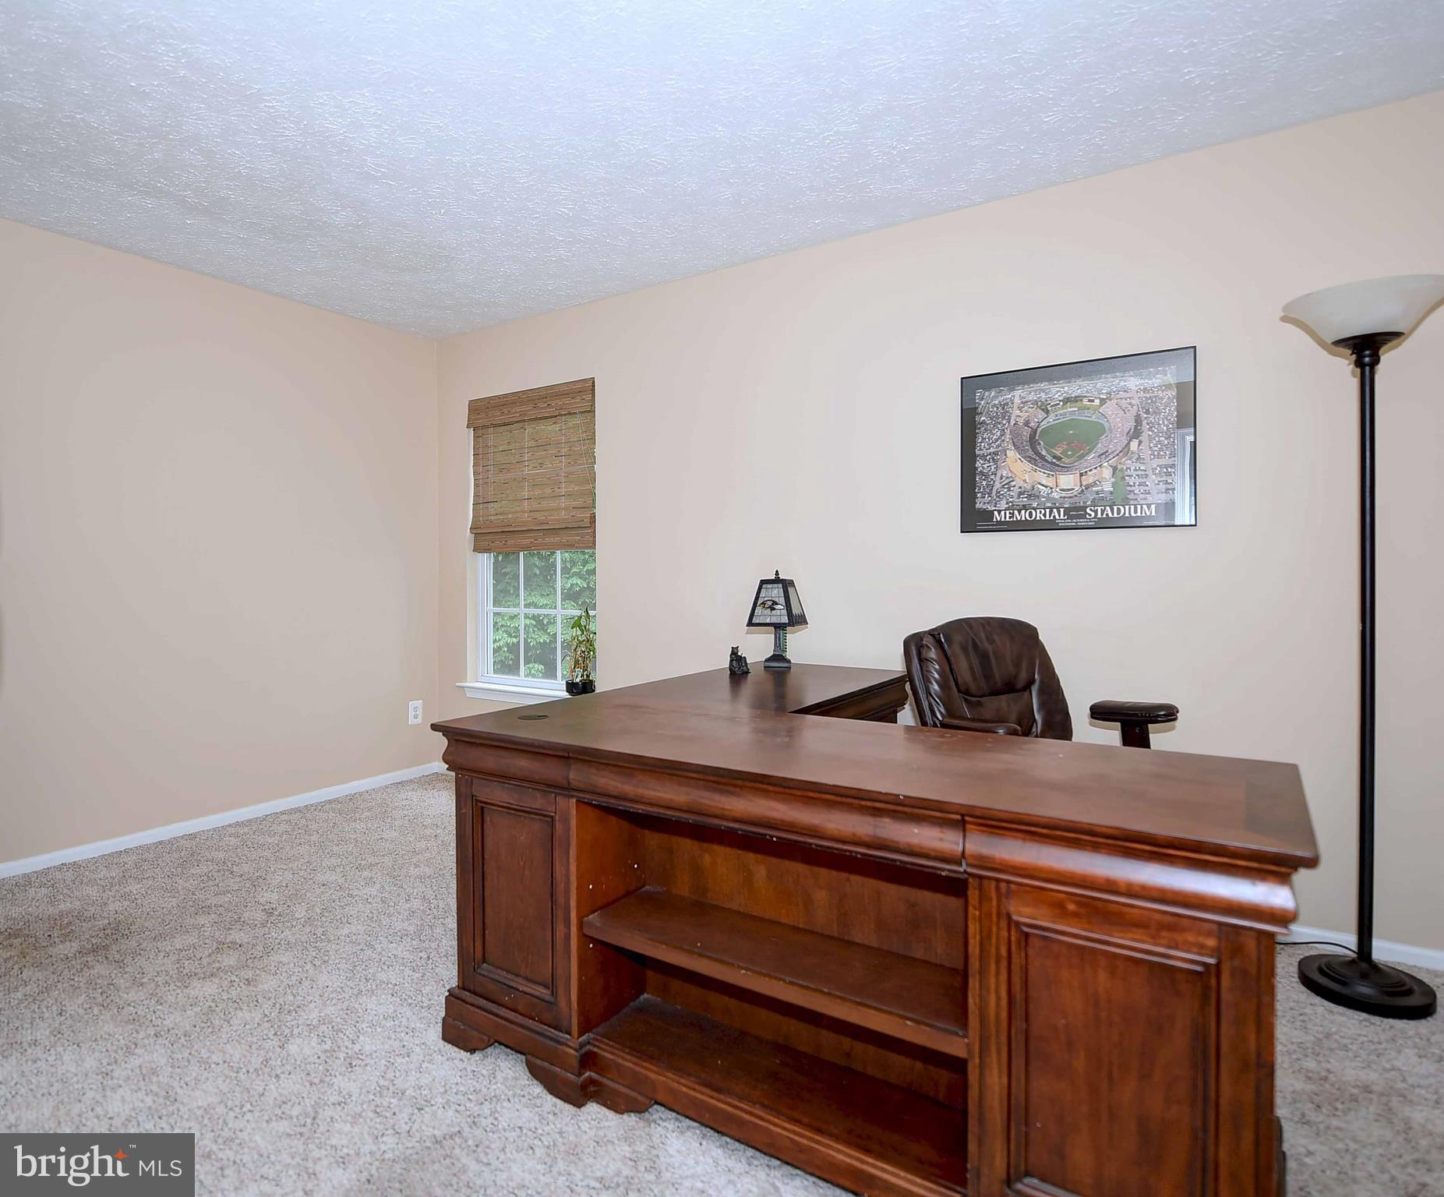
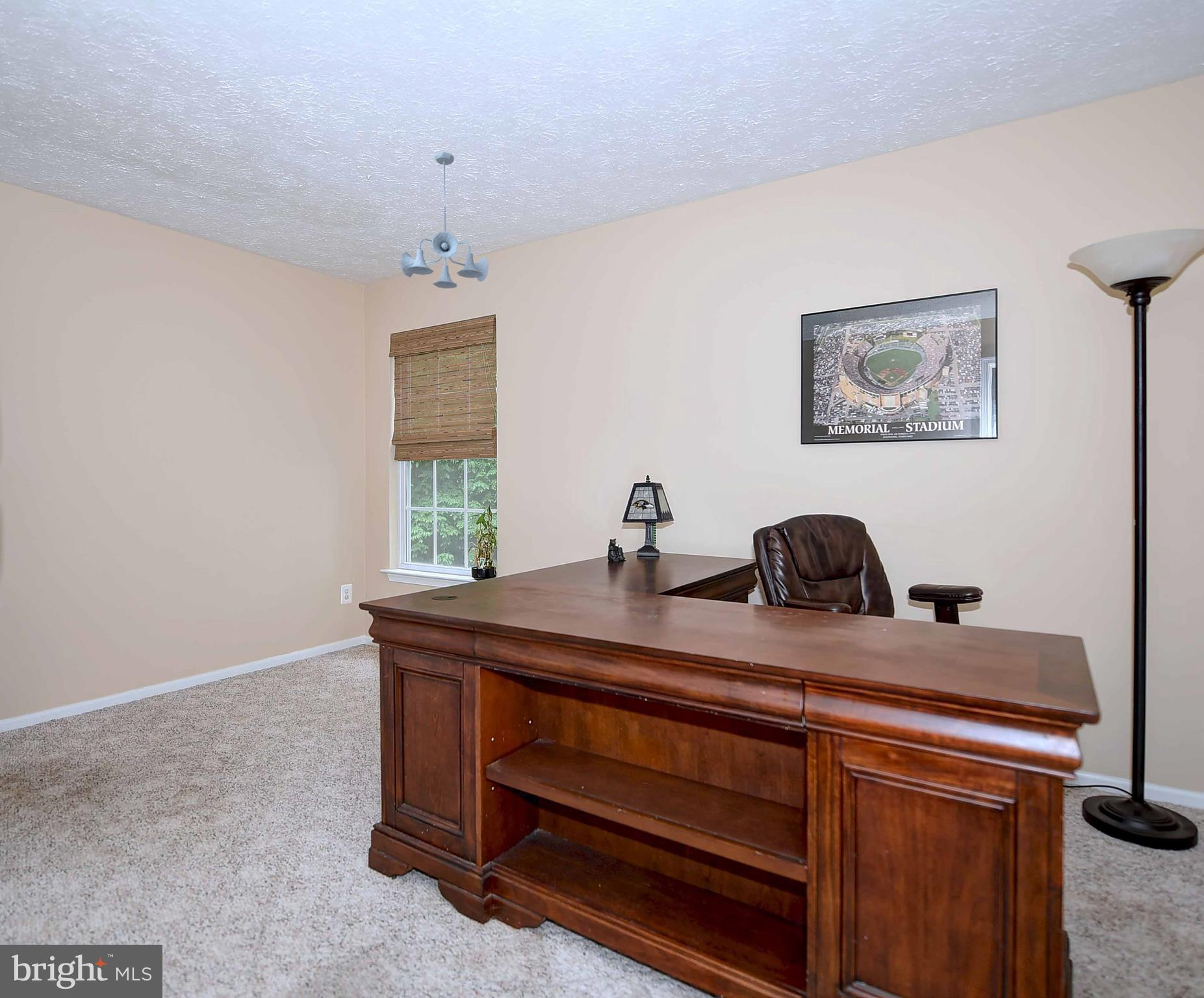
+ ceiling light fixture (444, 216)
